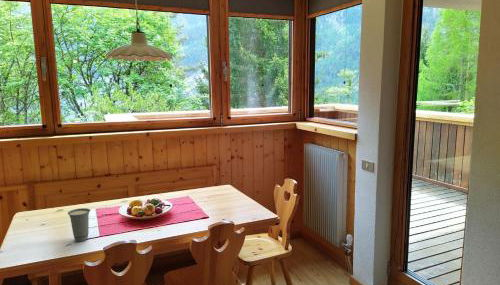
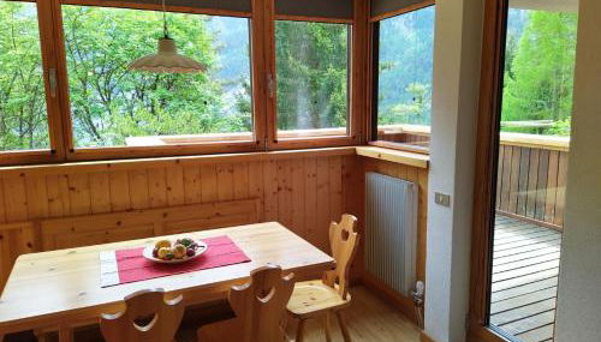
- cup (80, 225)
